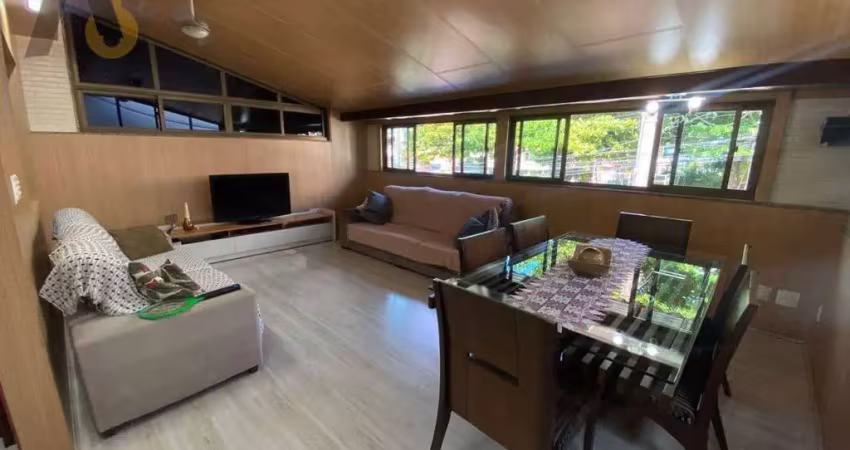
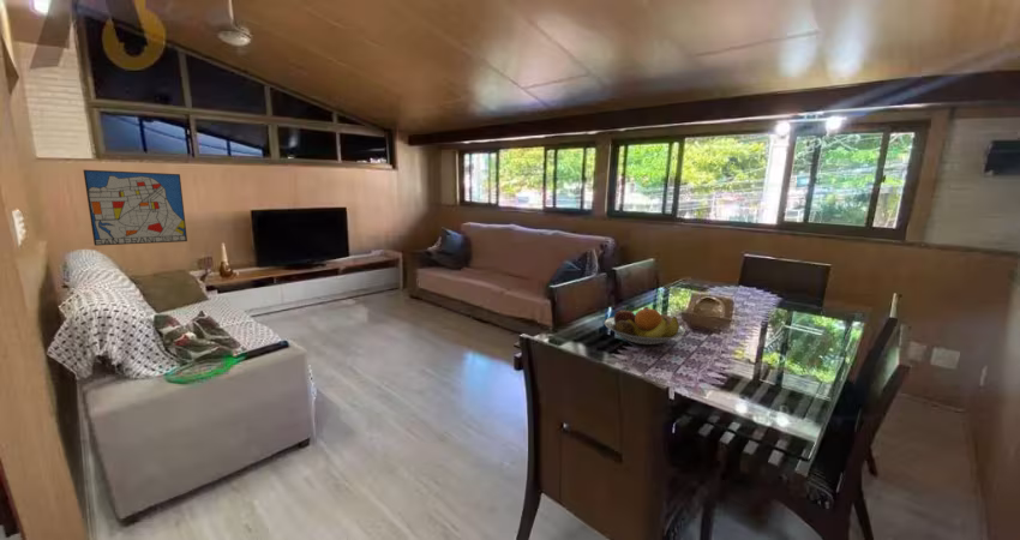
+ fruit bowl (643, 322)
+ wall art (138, 208)
